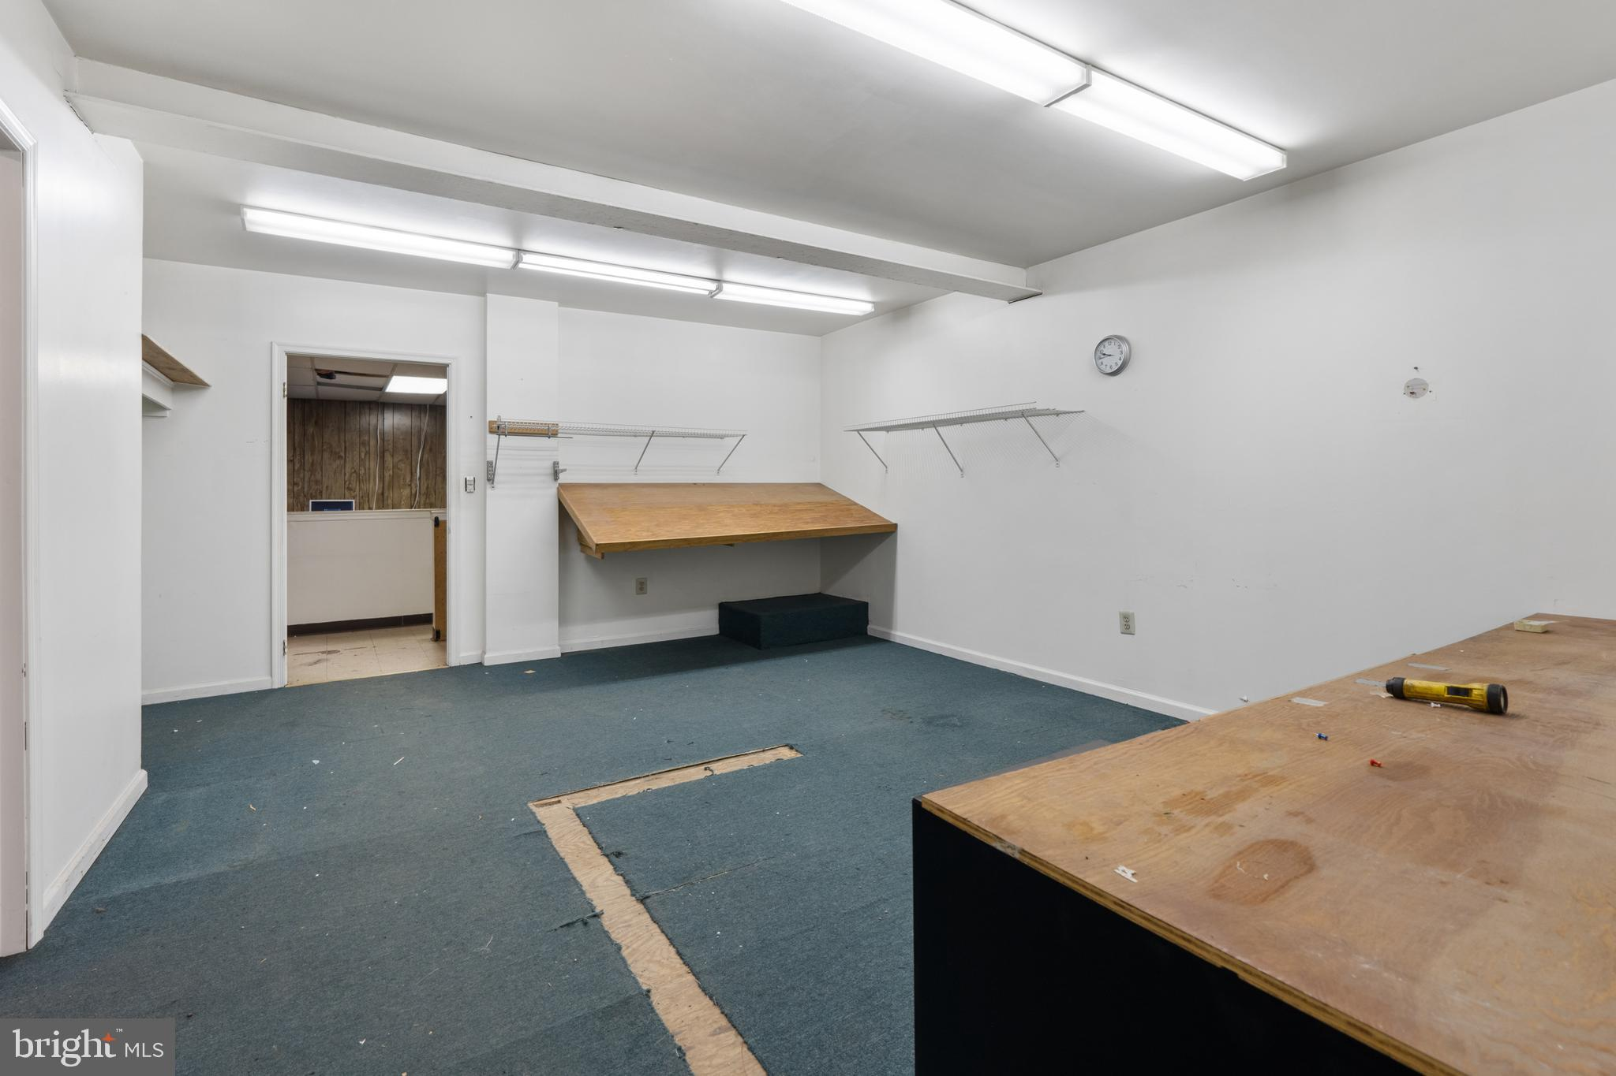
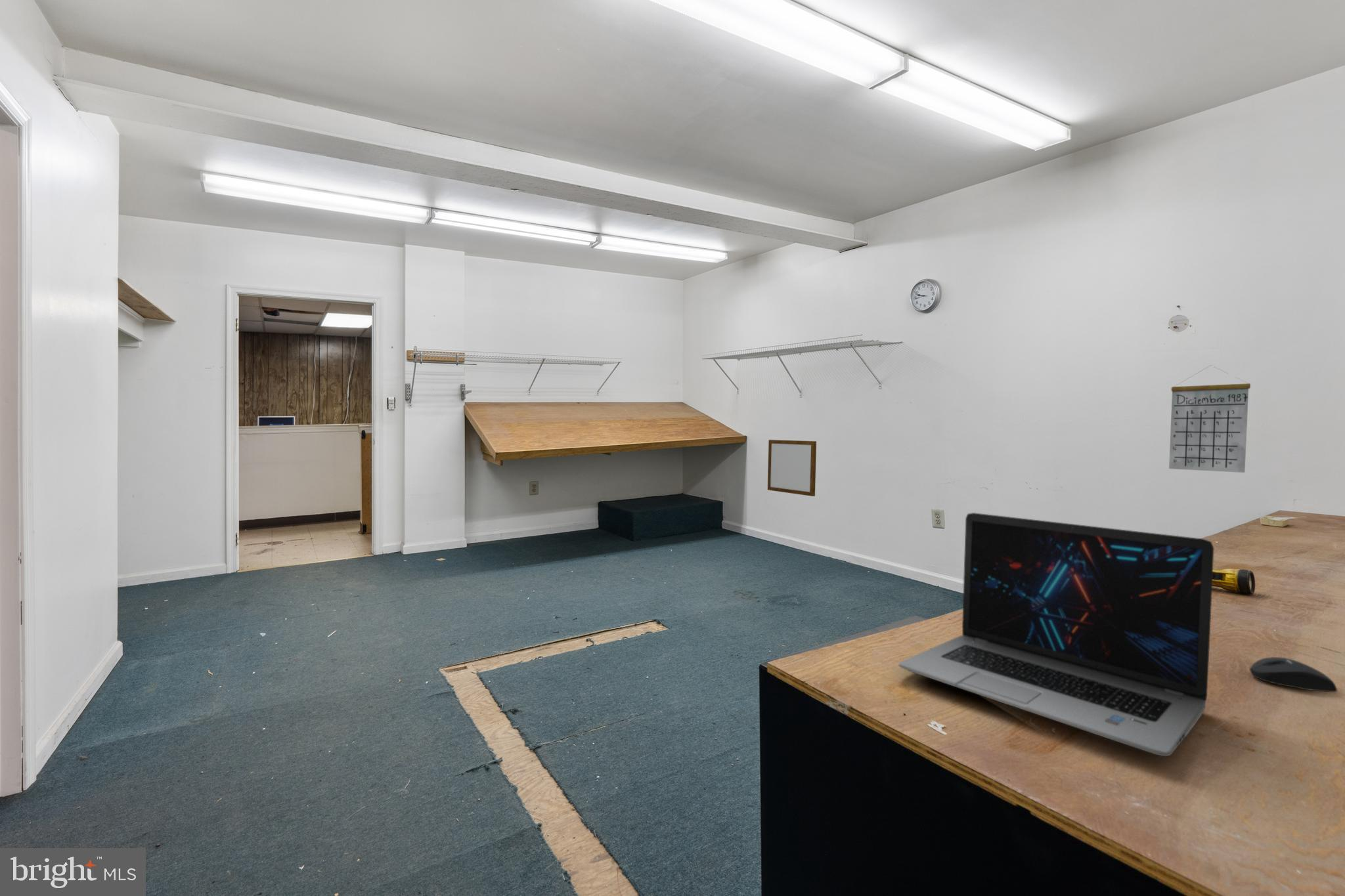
+ calendar (1208, 417)
+ writing board (791, 467)
+ laptop (1045, 612)
+ mouse (1293, 672)
